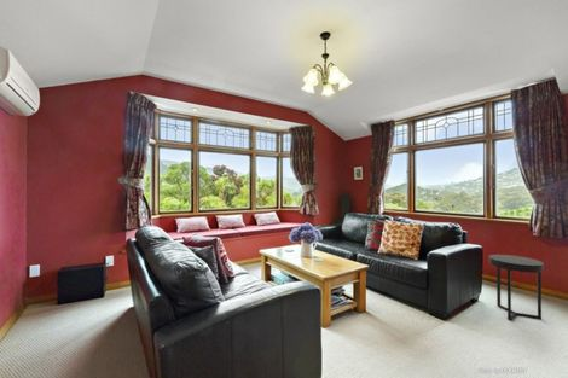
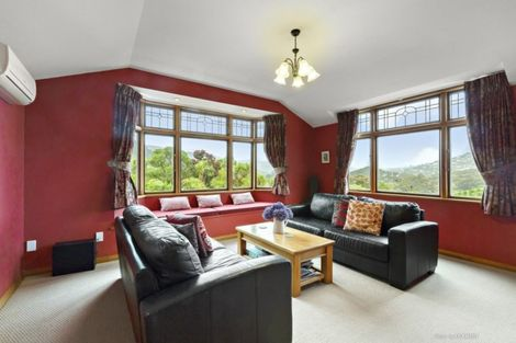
- side table (510, 286)
